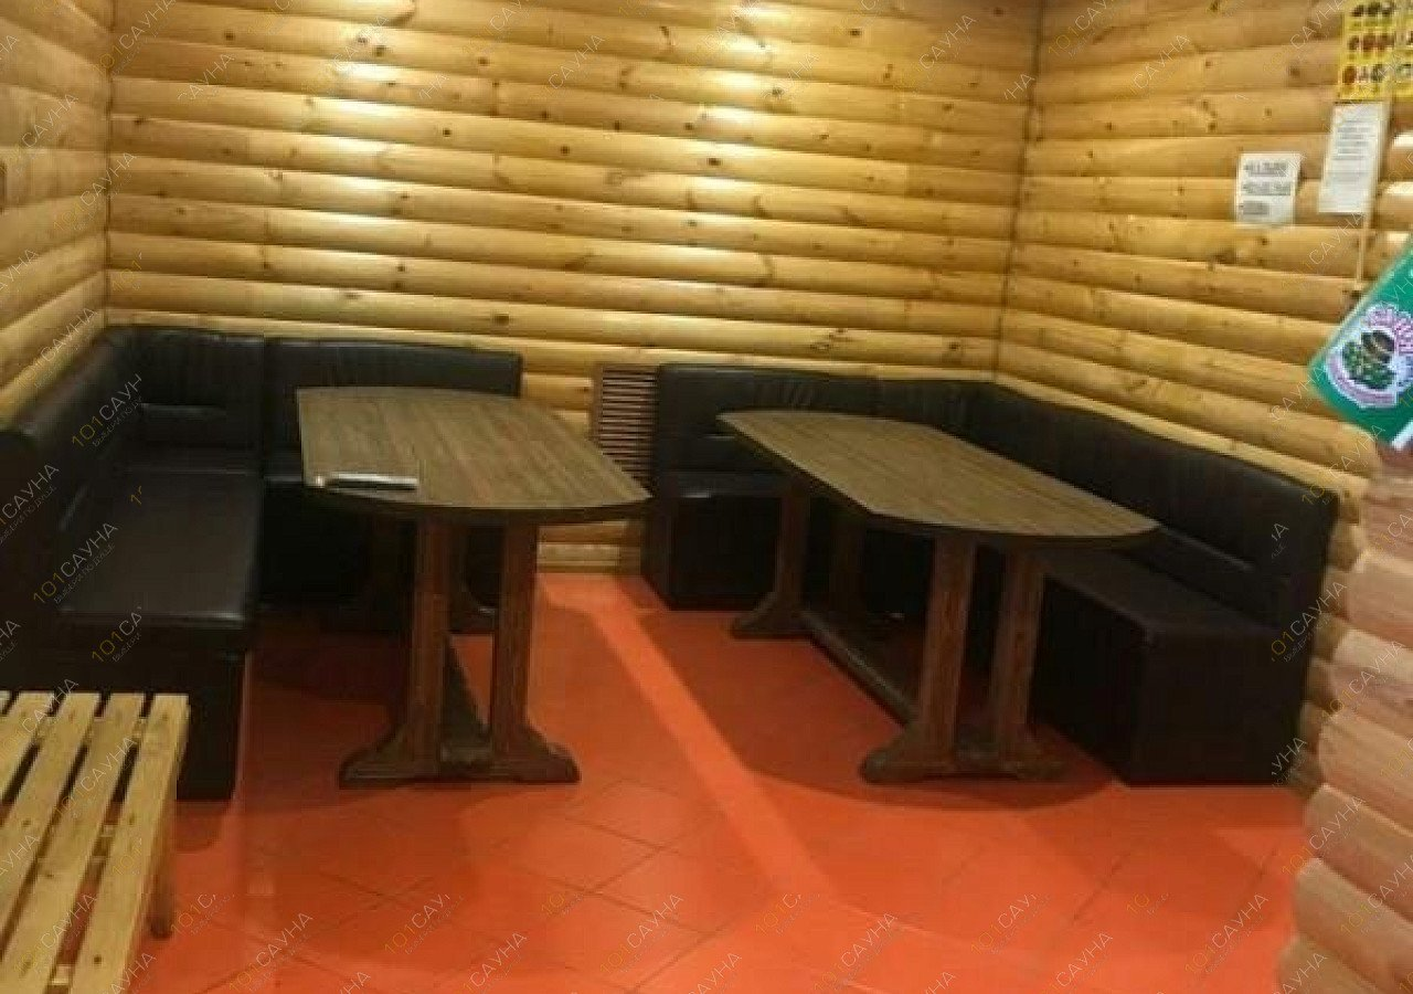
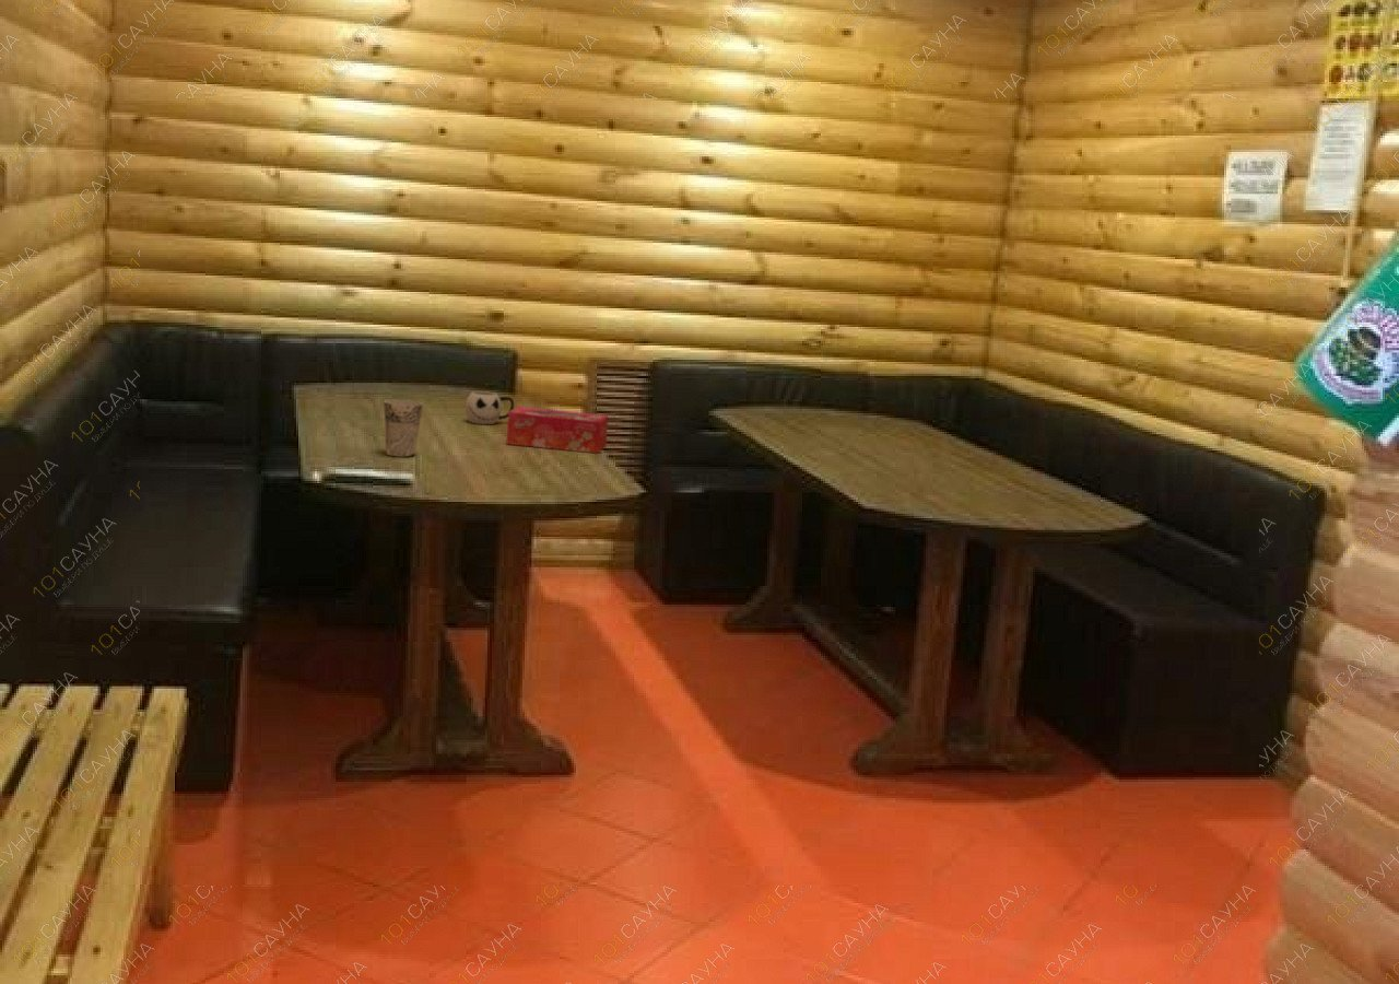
+ mug (490, 408)
+ cup (401, 427)
+ tissue box (557, 429)
